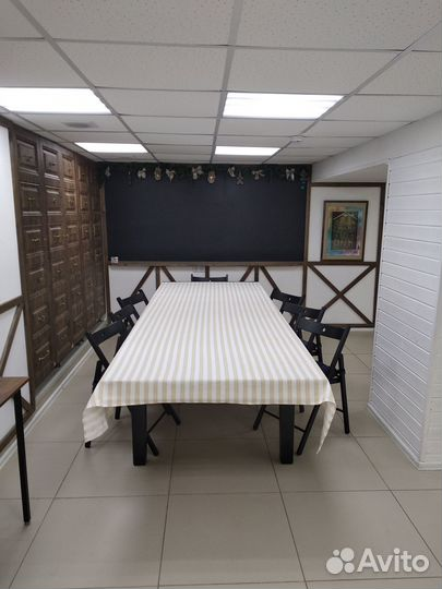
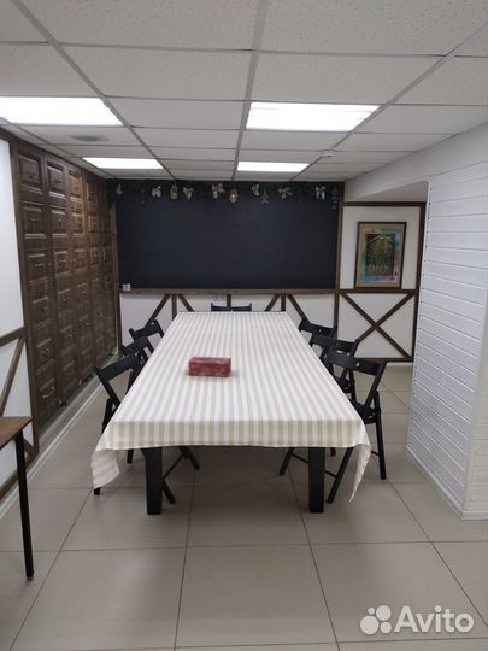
+ tissue box (210, 365)
